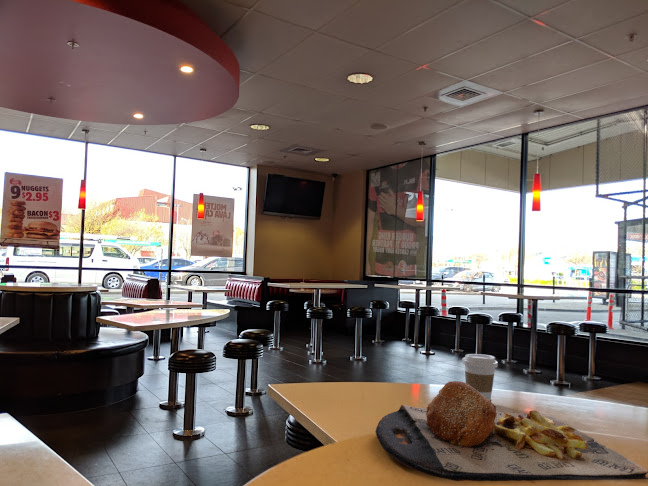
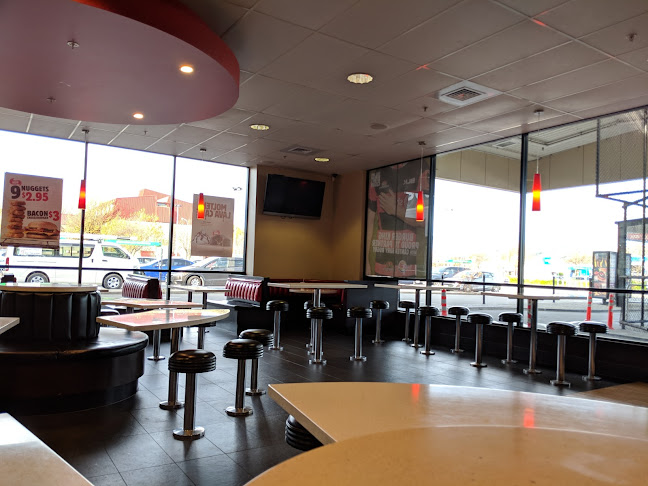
- coffee cup (479, 378)
- food tray (489, 415)
